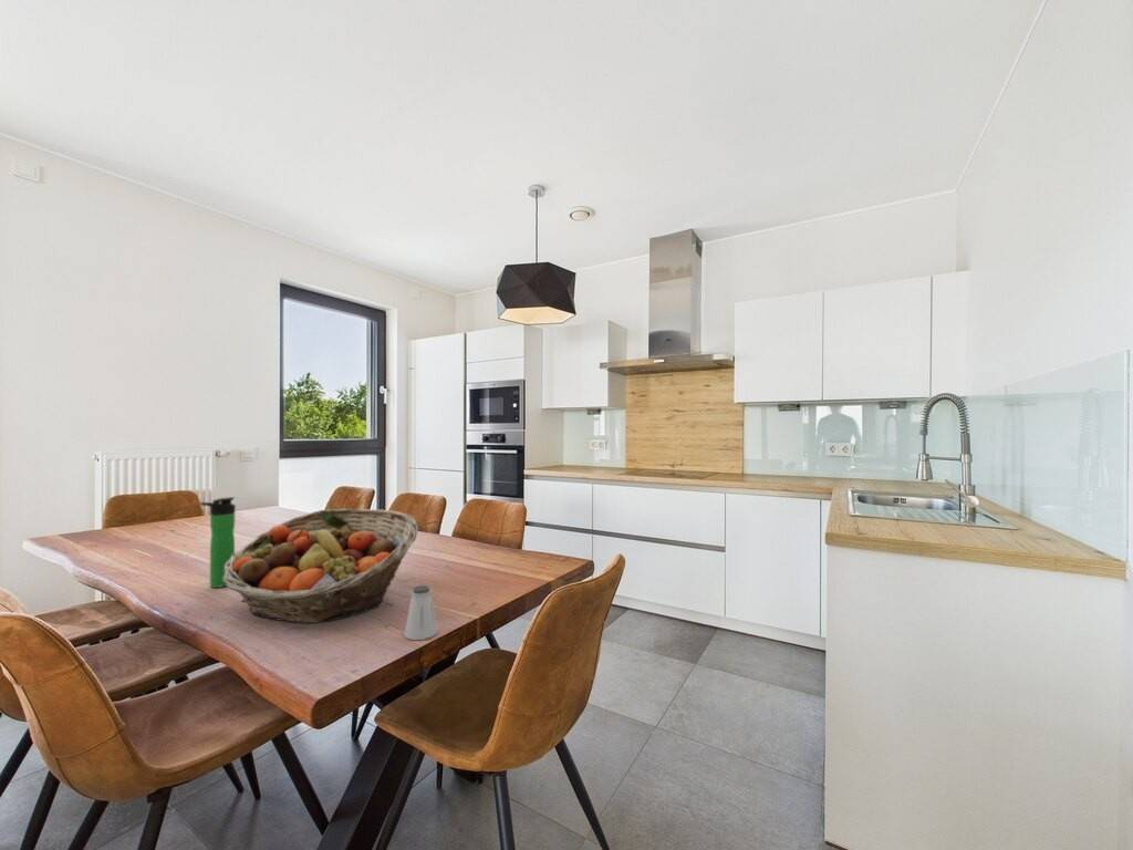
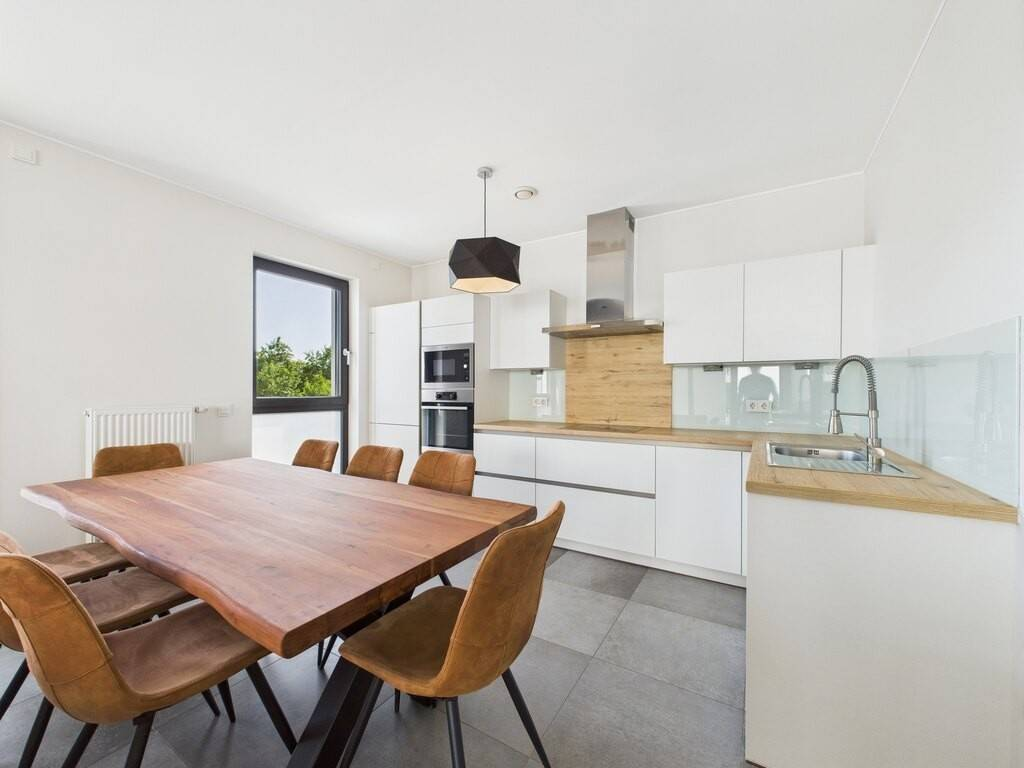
- fruit basket (325, 559)
- bottle (218, 542)
- saltshaker (420, 610)
